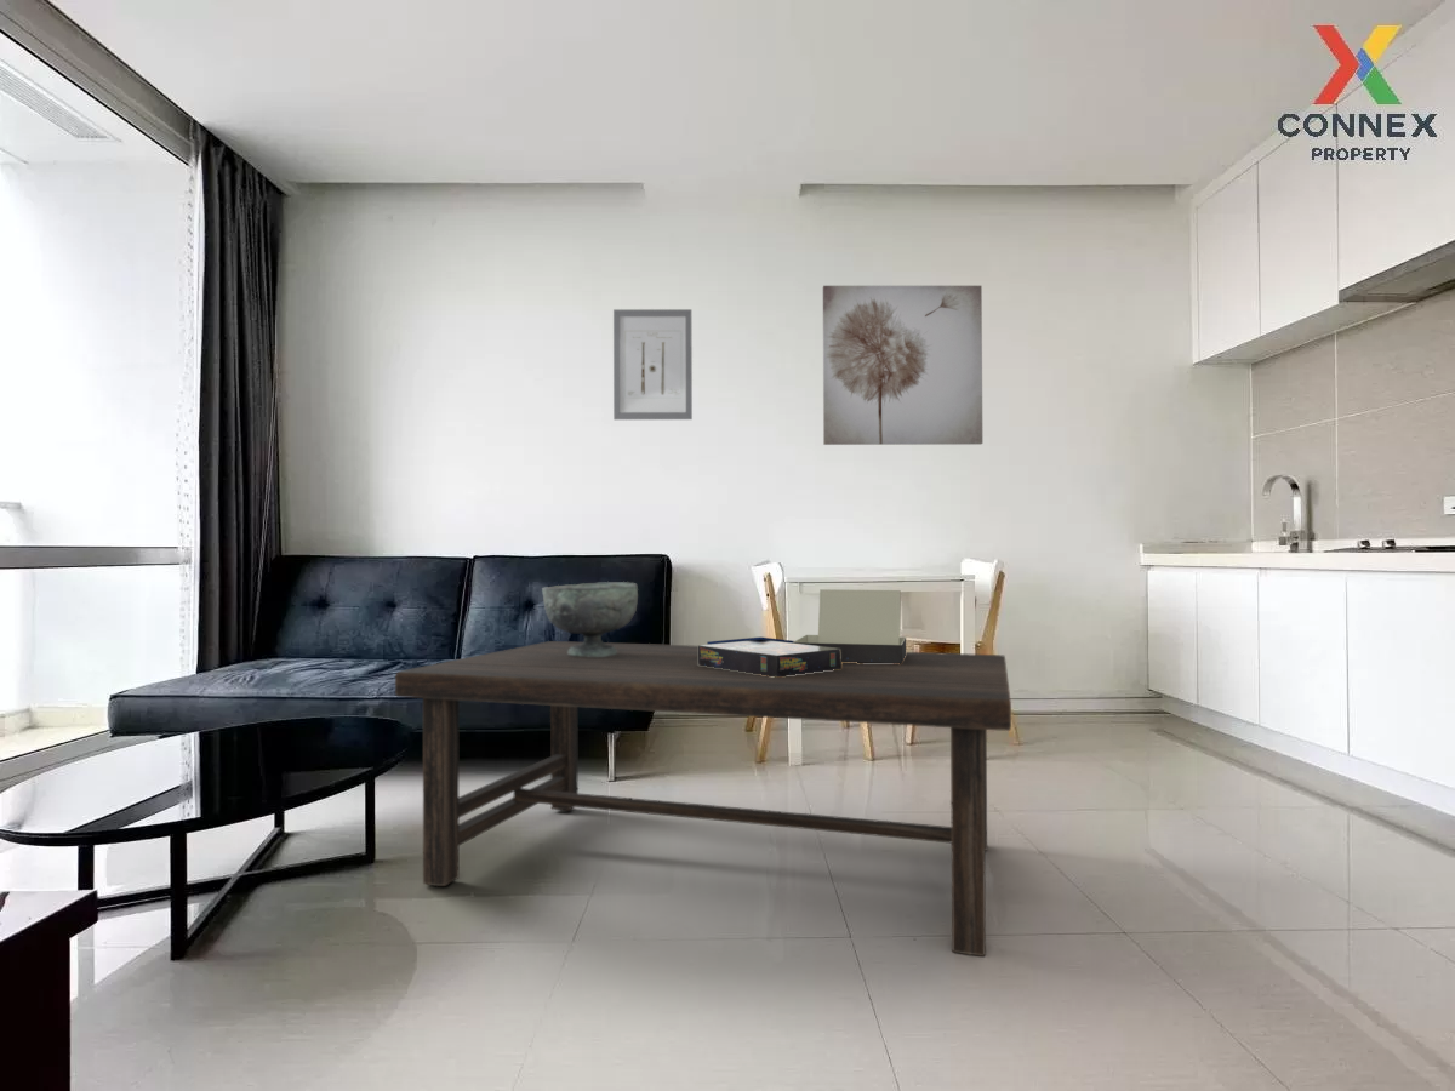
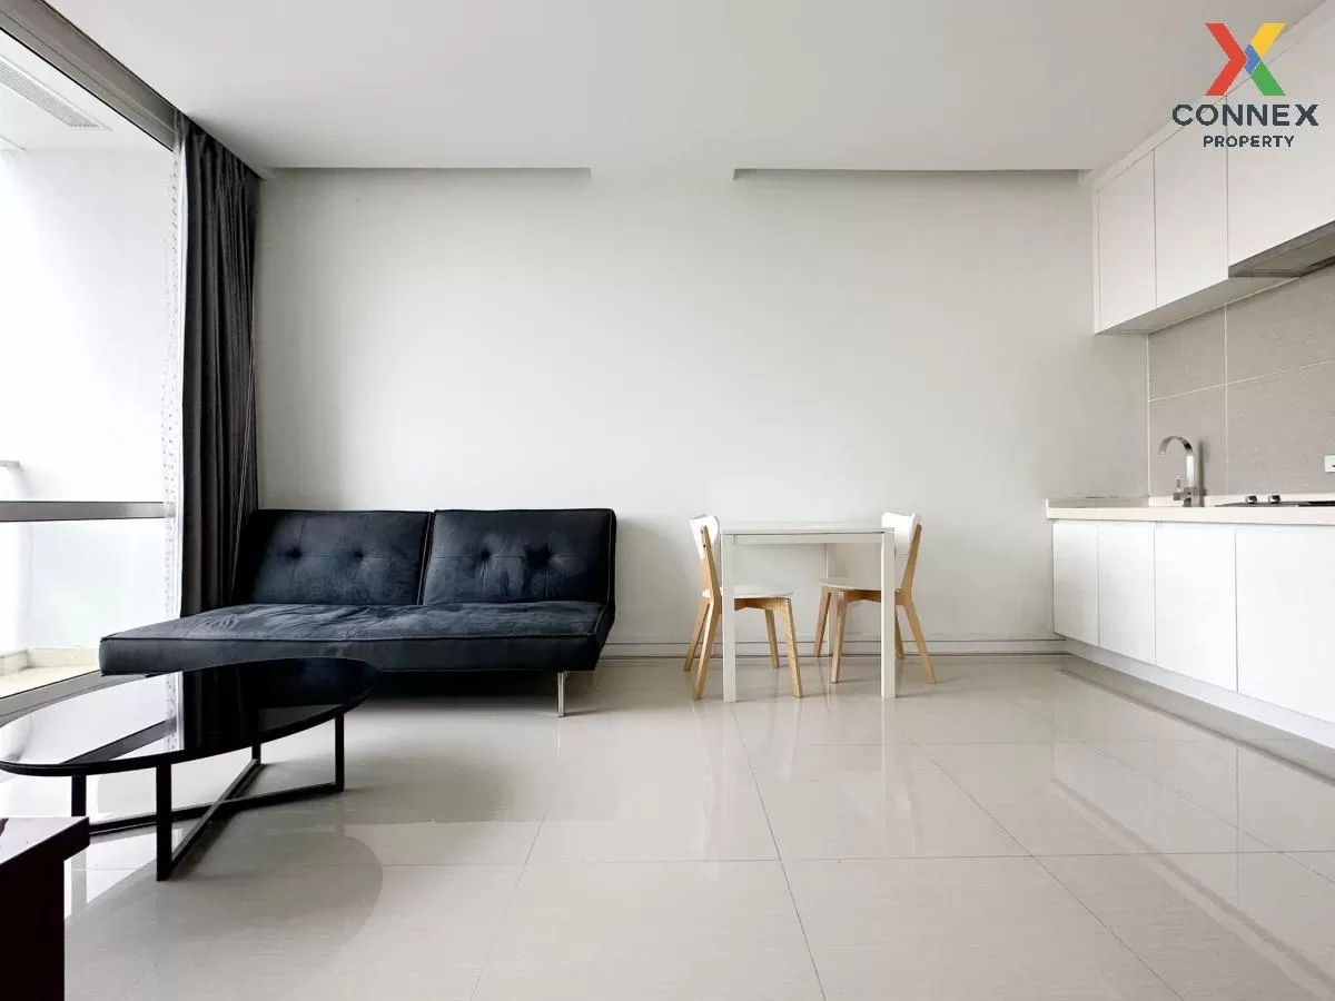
- coffee table (712, 805)
- wall art (652, 364)
- board game (800, 638)
- decorative bowl (590, 618)
- wall art (902, 365)
